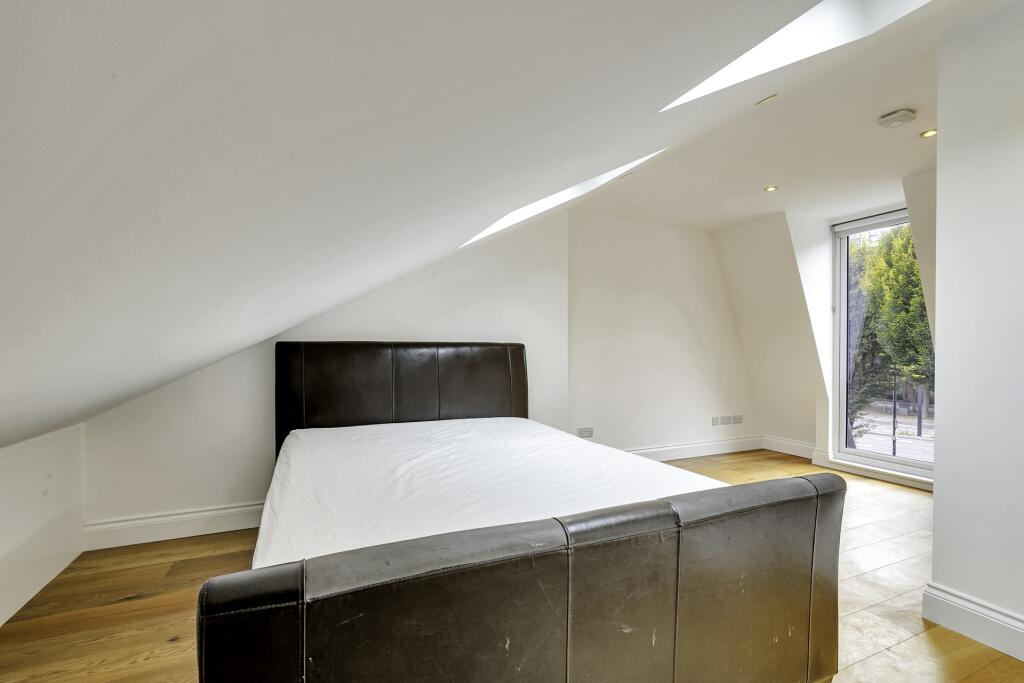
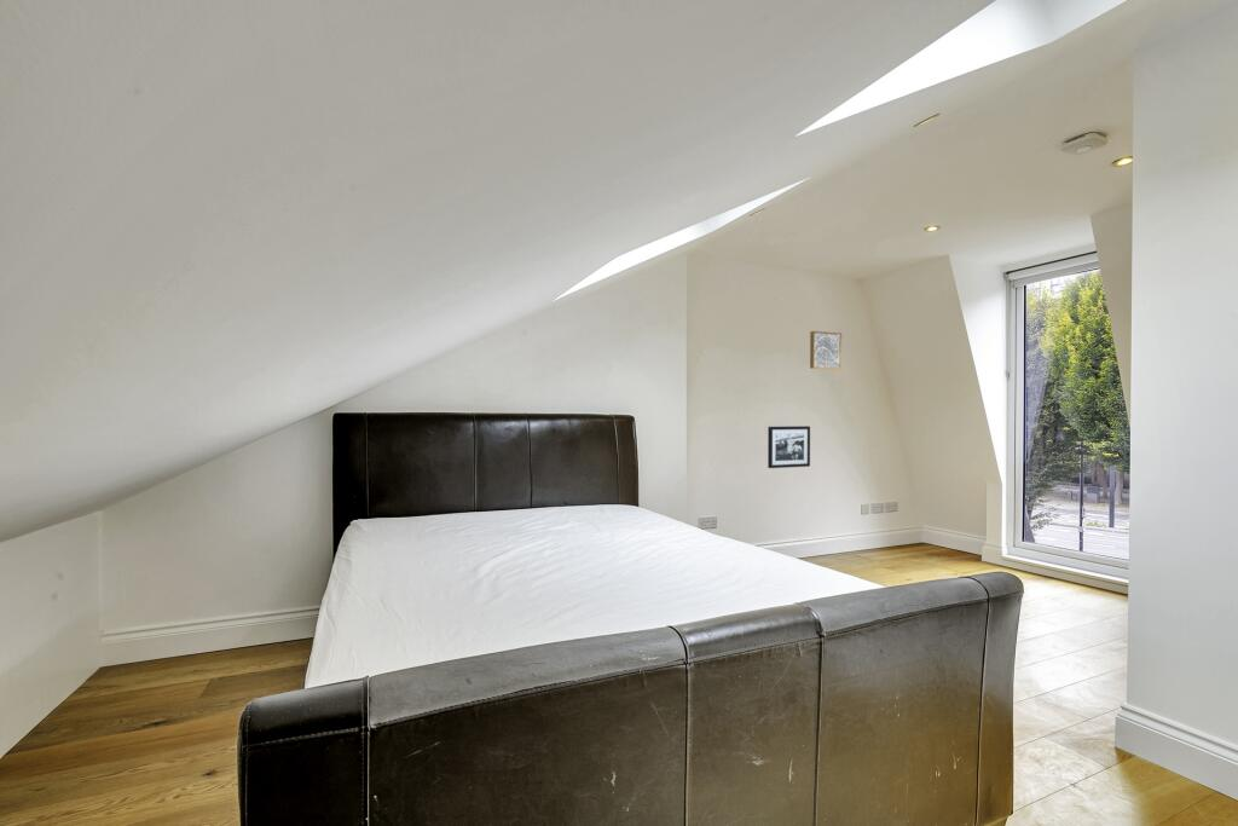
+ wall art (826, 350)
+ picture frame (788, 446)
